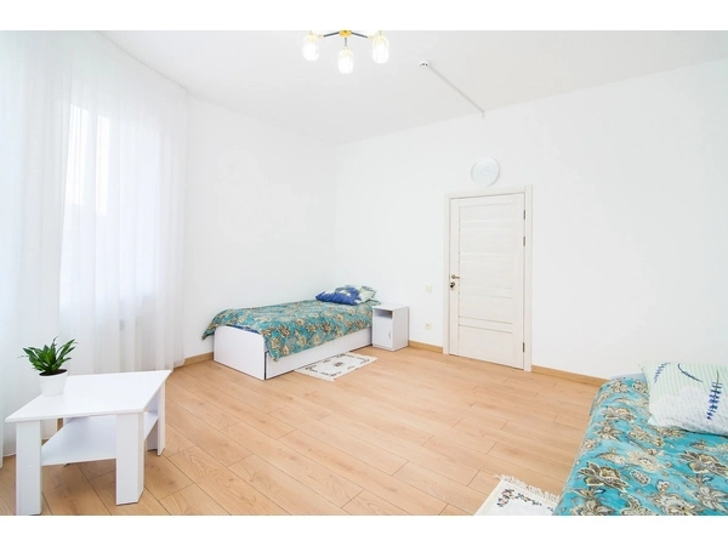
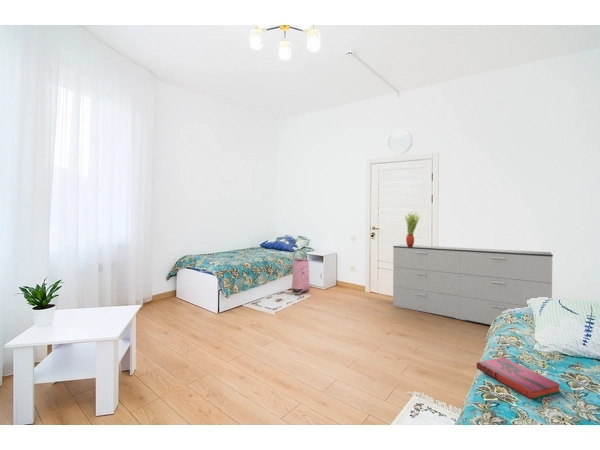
+ bag (300, 275)
+ hardback book (515, 376)
+ dresser (462, 282)
+ potted plant (412, 228)
